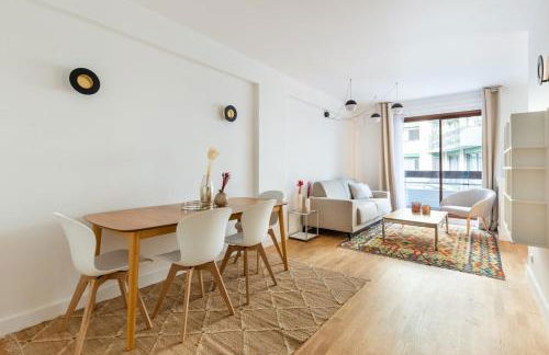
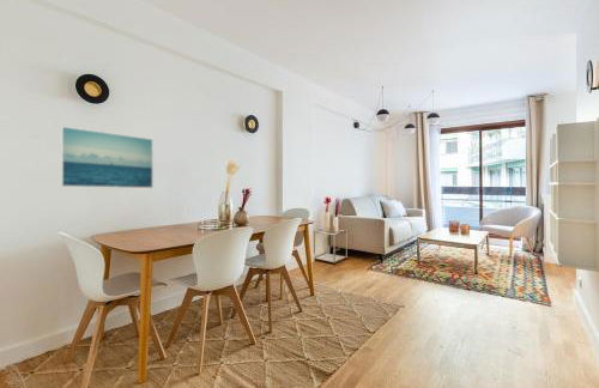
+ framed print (110, 160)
